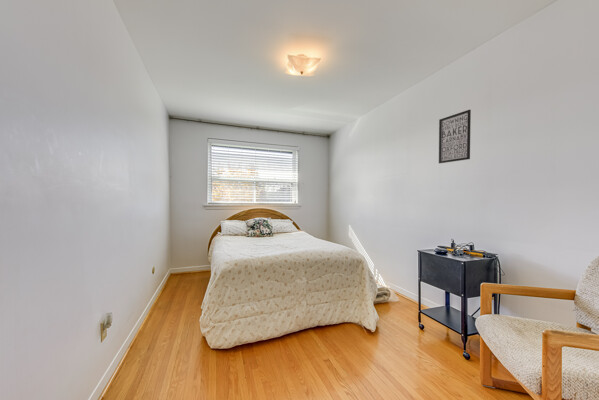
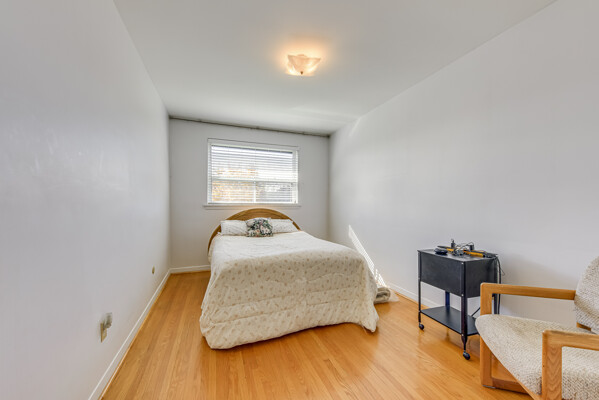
- wall art (453, 138)
